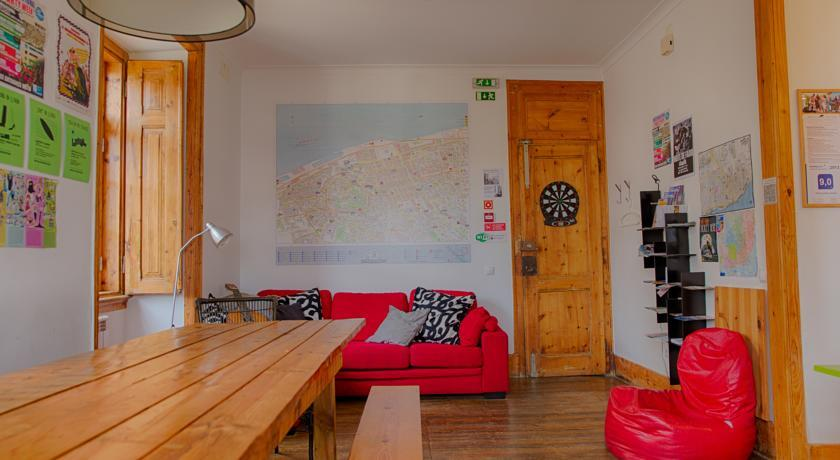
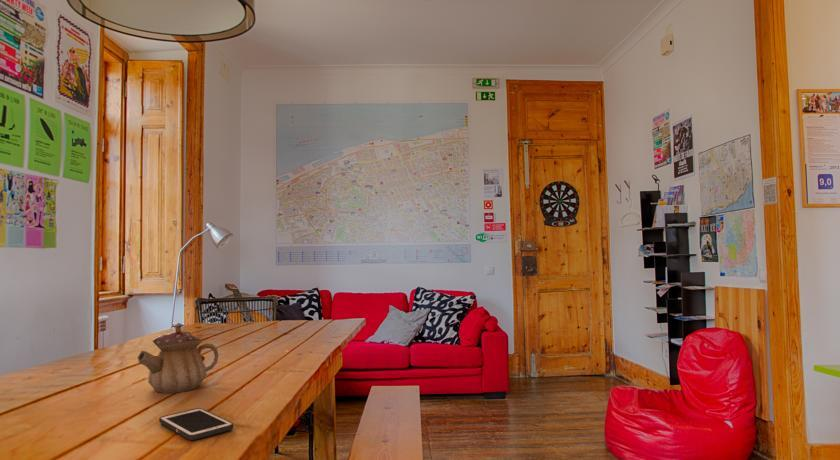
+ teapot (181, 354)
+ cell phone (195, 423)
